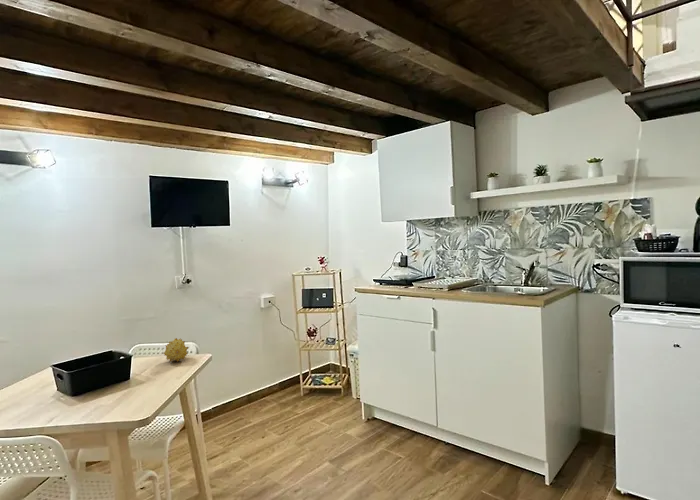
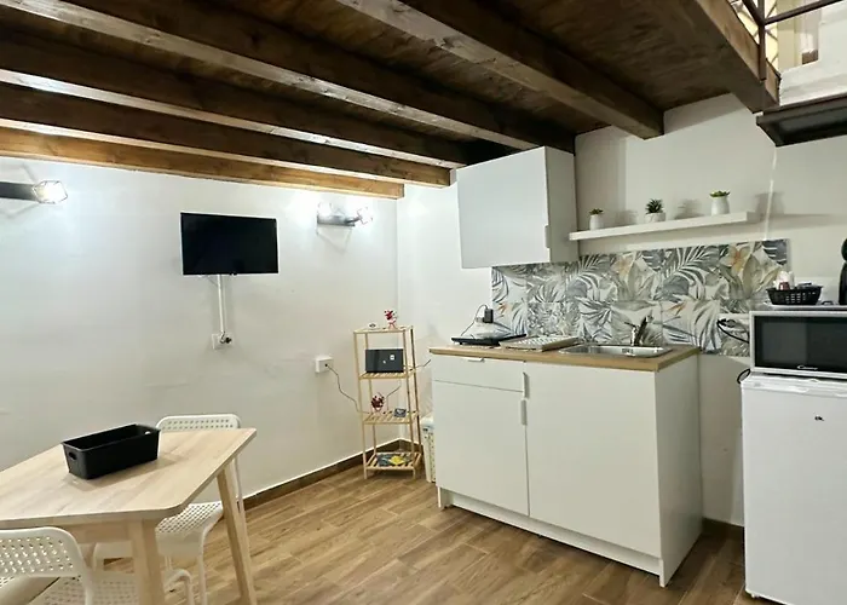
- fruit (175, 349)
